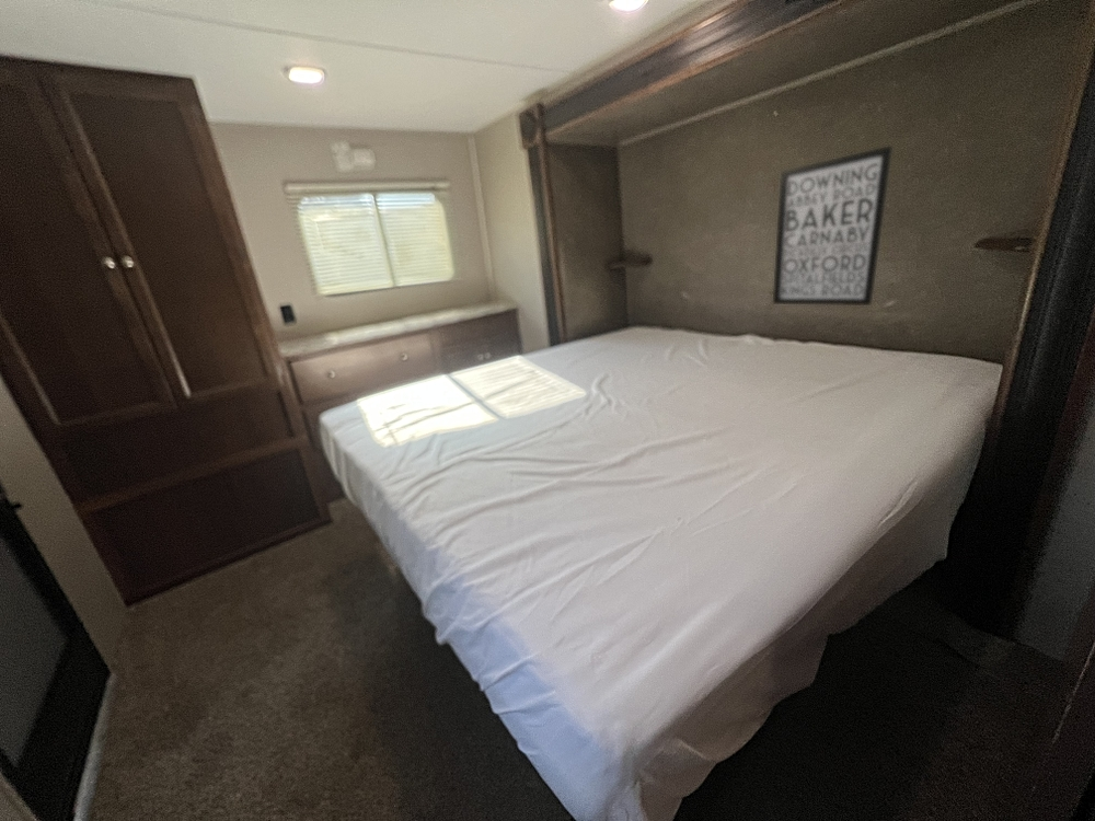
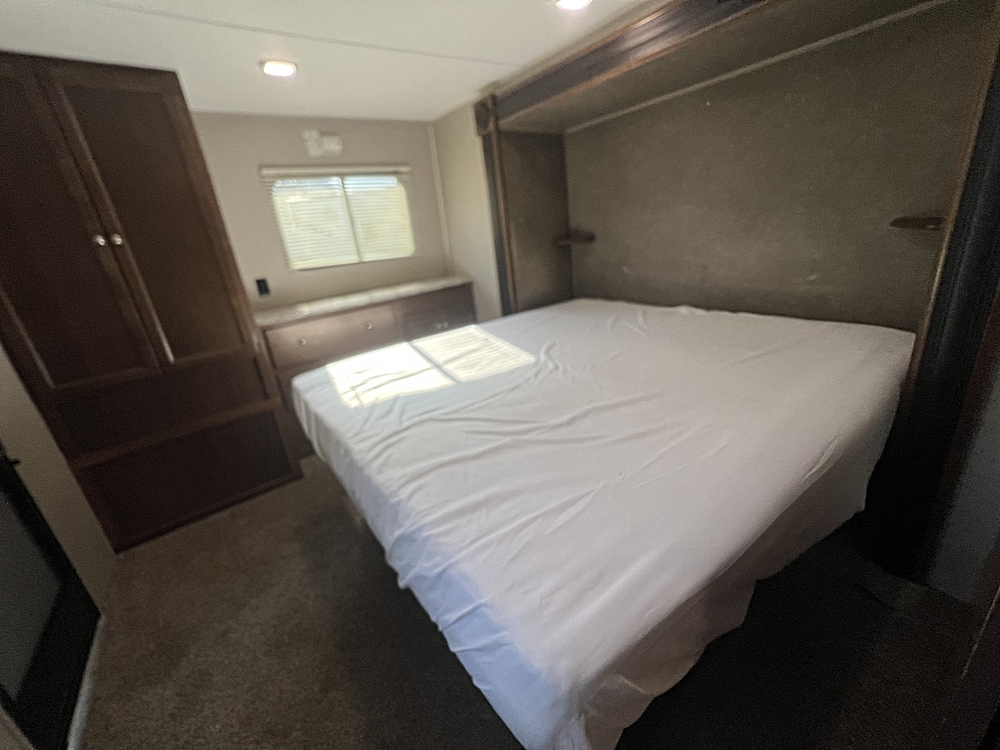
- wall art (825, 235)
